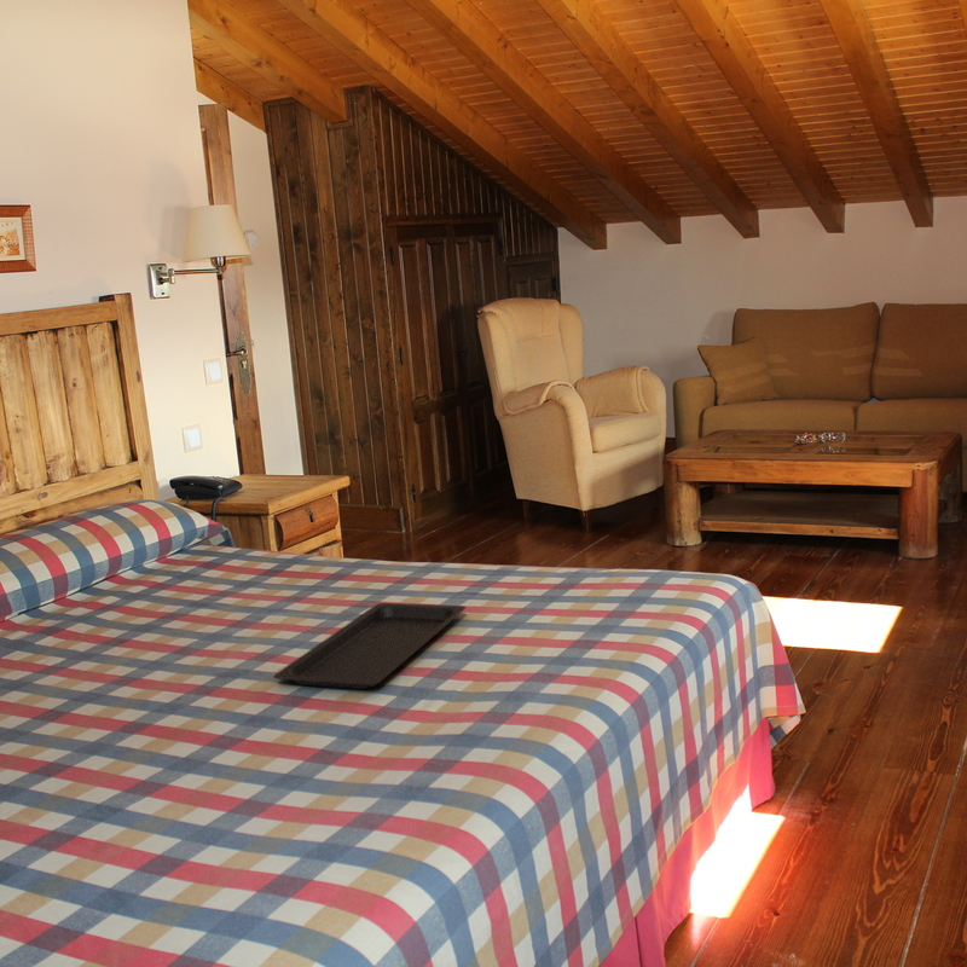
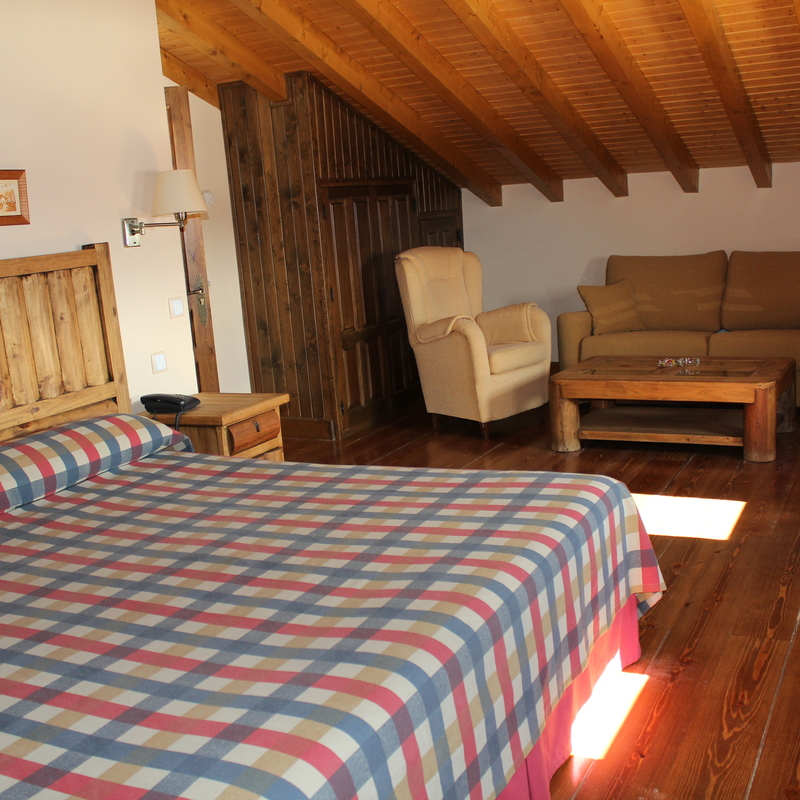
- serving tray (377, 644)
